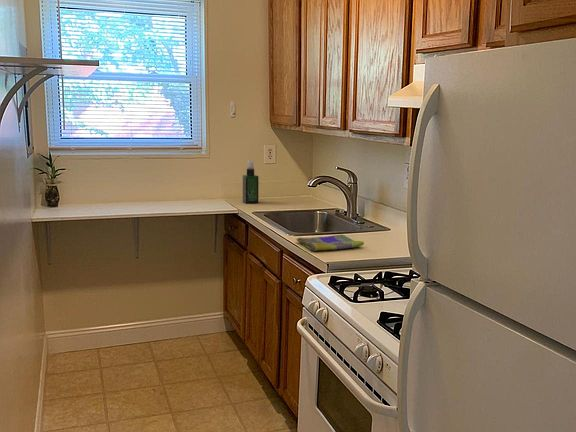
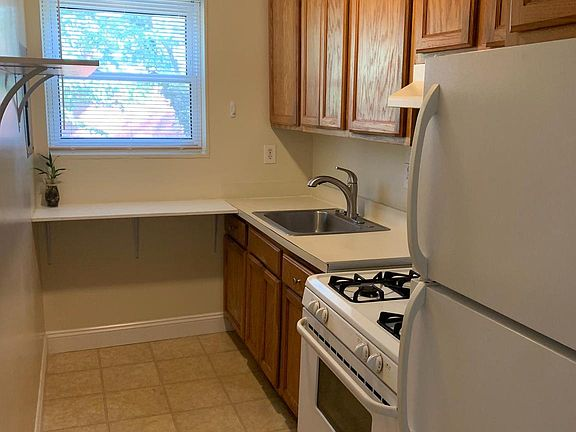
- spray bottle (250, 181)
- dish towel (329, 242)
